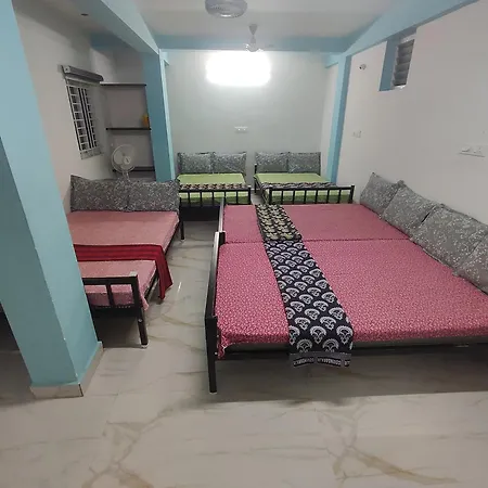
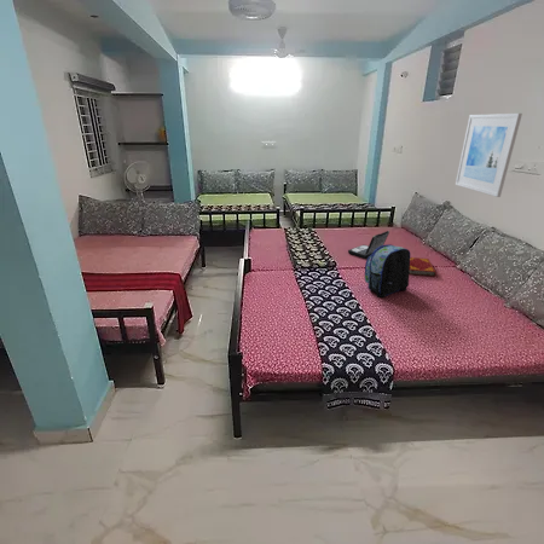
+ laptop (370, 242)
+ hardback book (418, 266)
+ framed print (484, 154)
+ backpack (386, 267)
